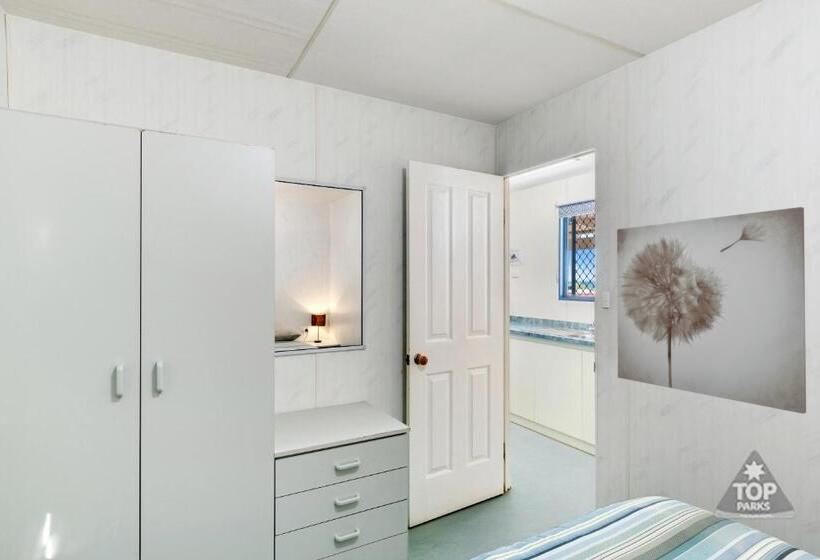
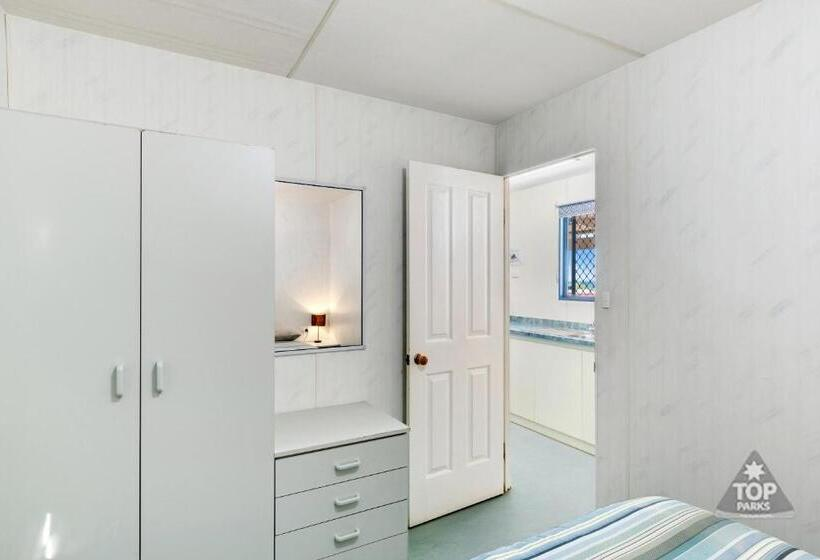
- wall art (696, 306)
